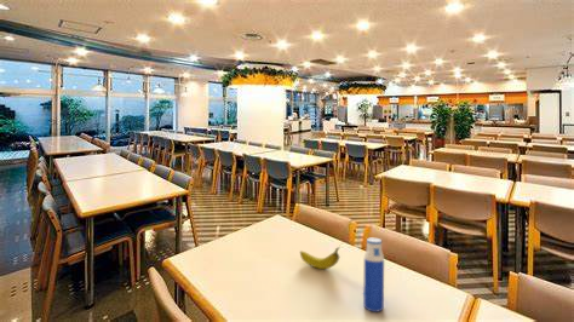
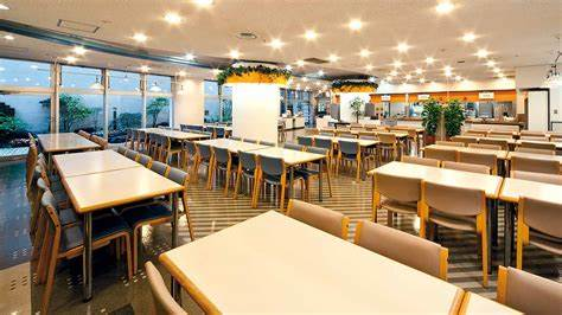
- fruit (318, 258)
- water bottle (373, 272)
